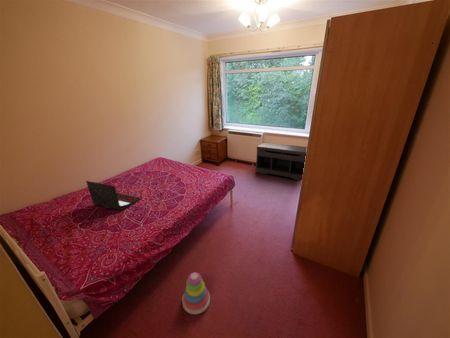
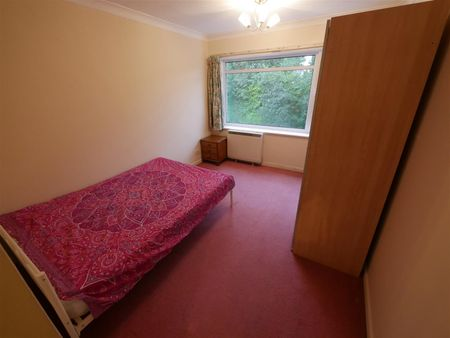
- laptop (115, 190)
- stacking toy (195, 288)
- bench (283, 160)
